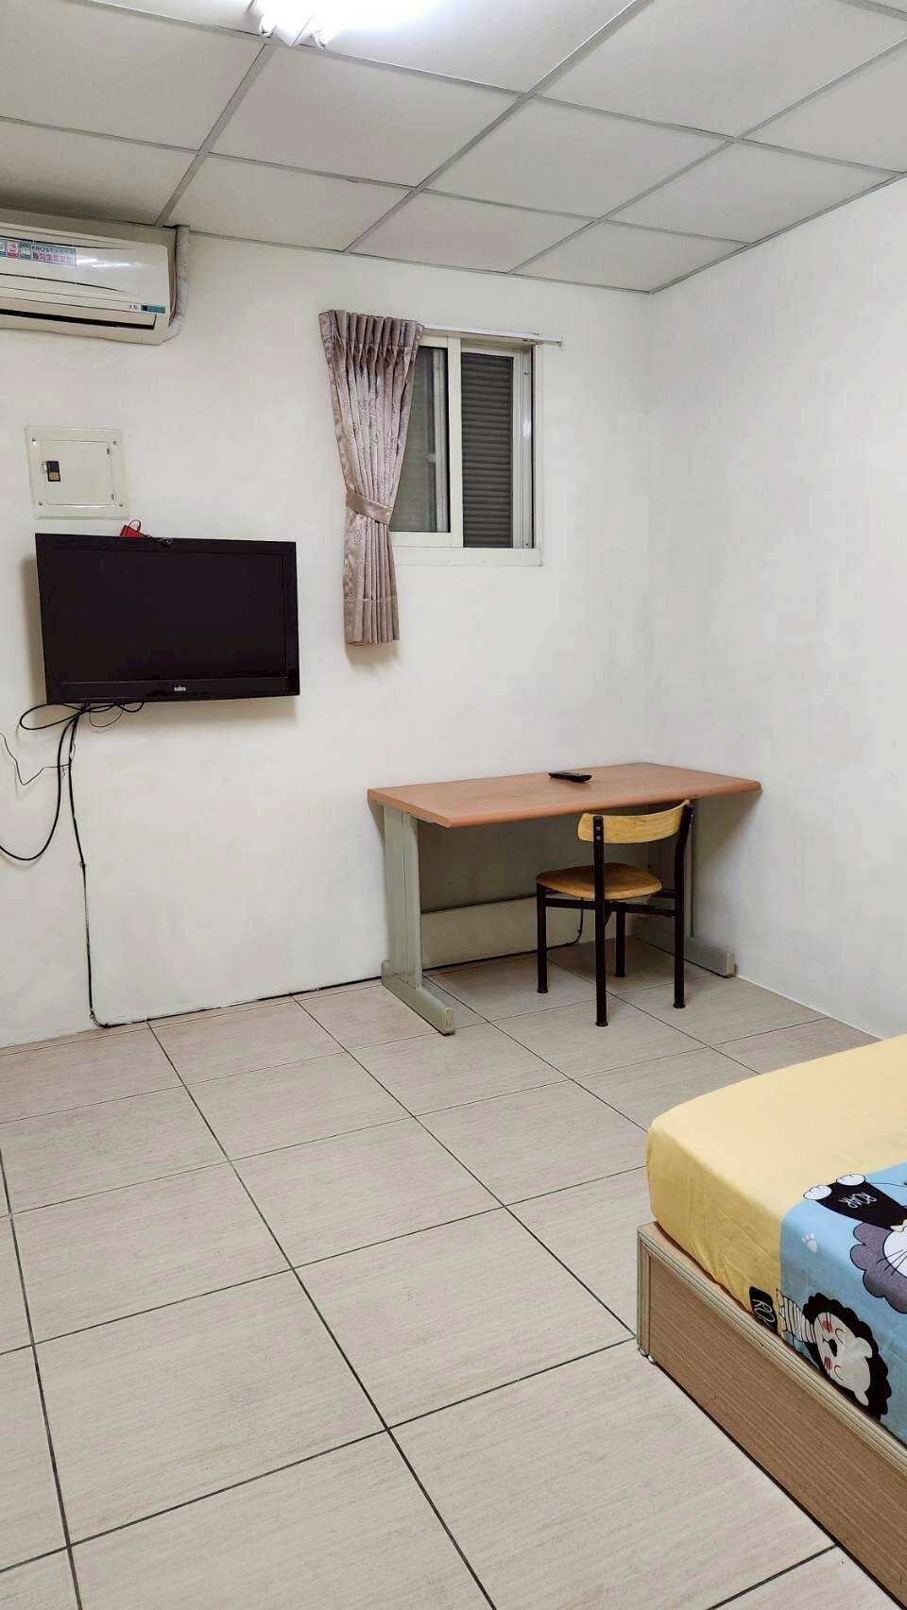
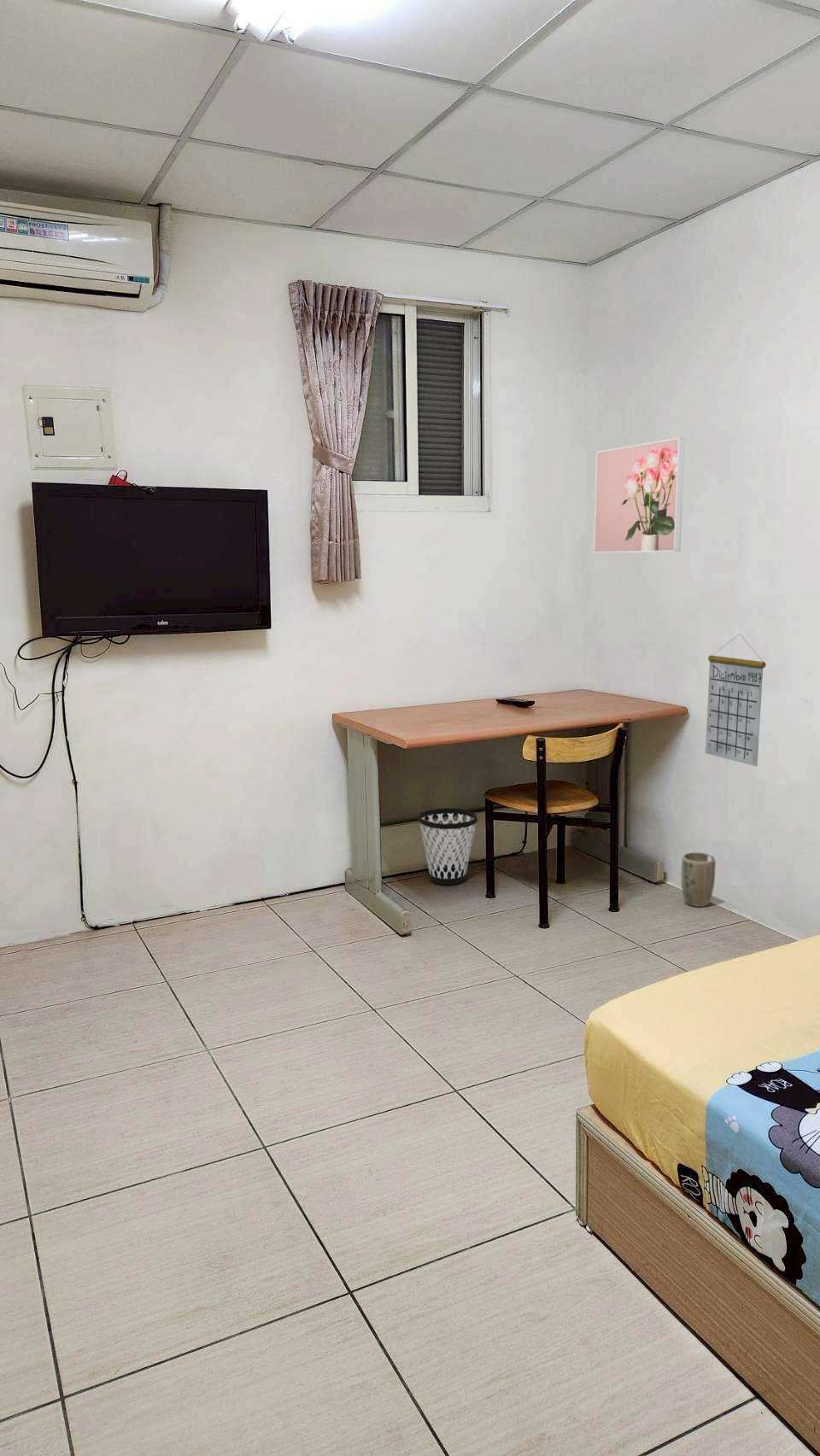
+ calendar (734, 697)
+ plant pot (698, 880)
+ wastebasket (448, 847)
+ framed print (636, 499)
